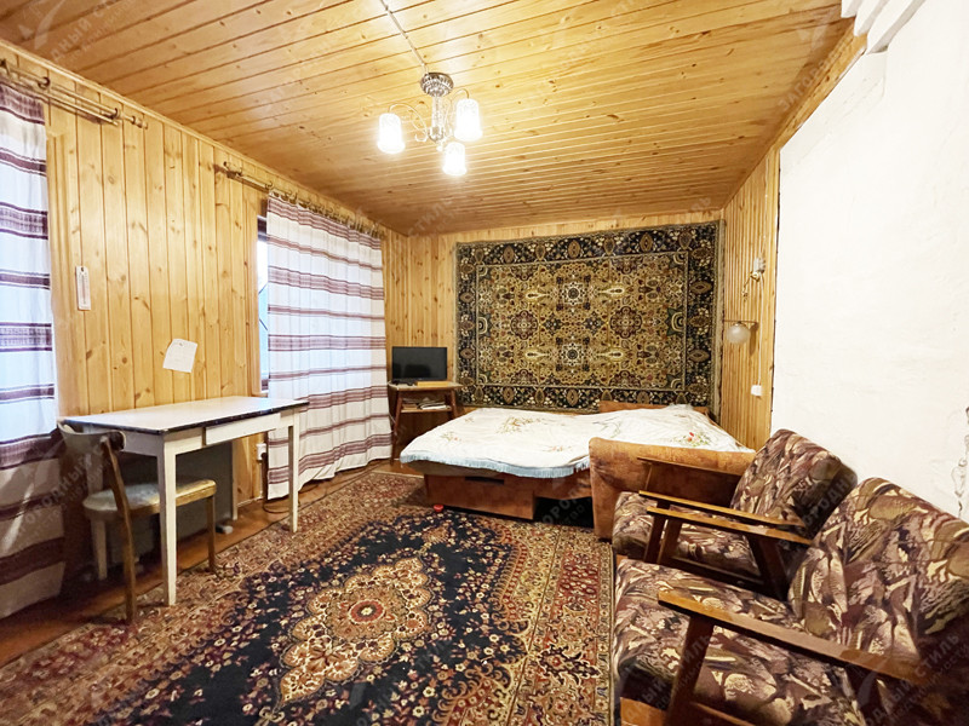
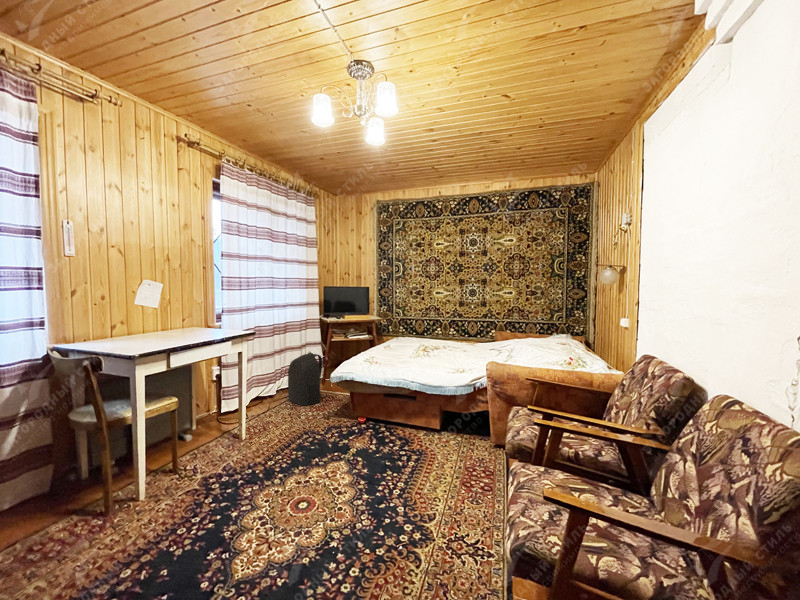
+ backpack (308, 375)
